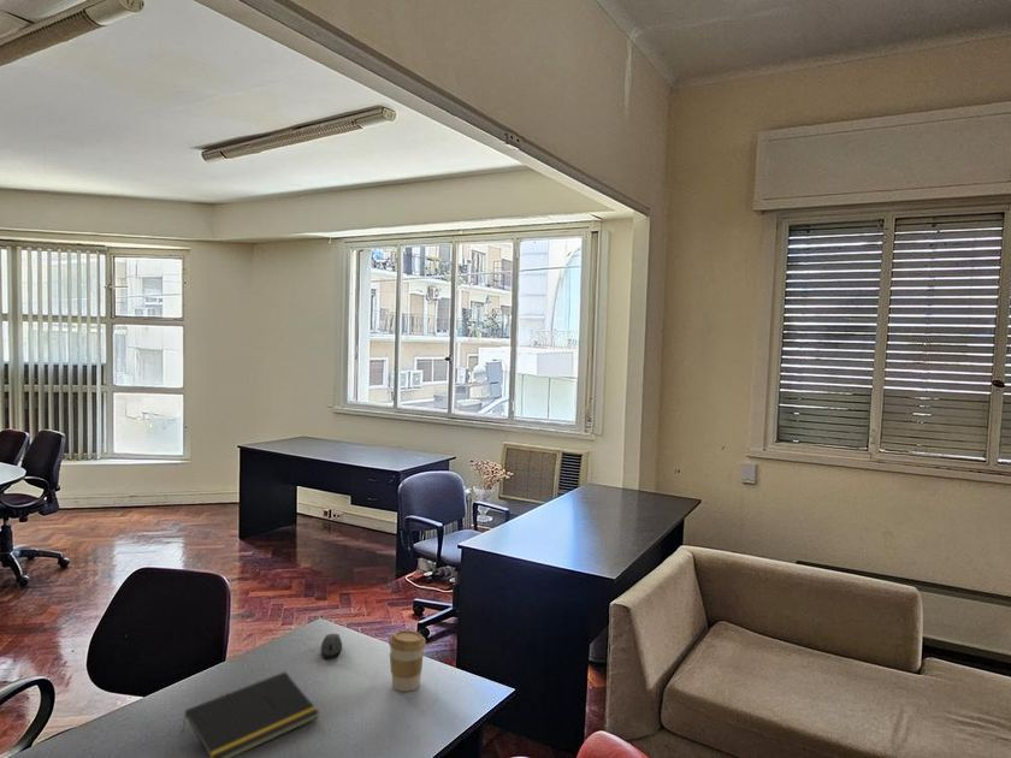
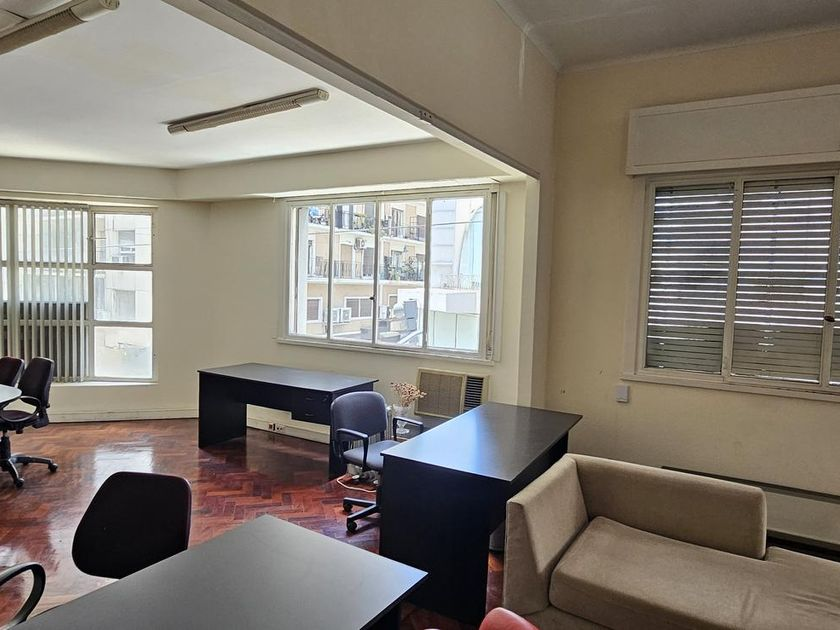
- computer mouse (331, 644)
- notepad (253, 713)
- coffee cup (407, 658)
